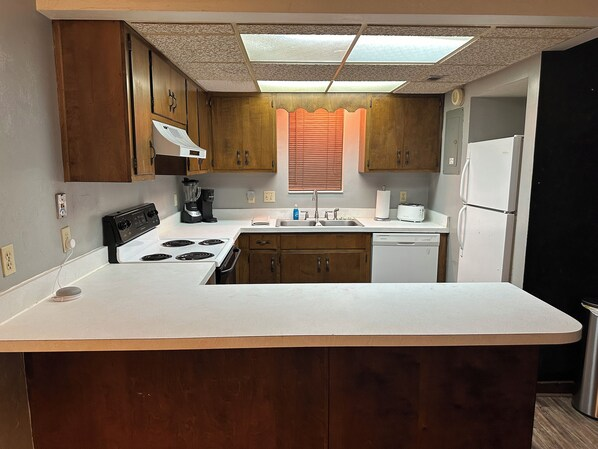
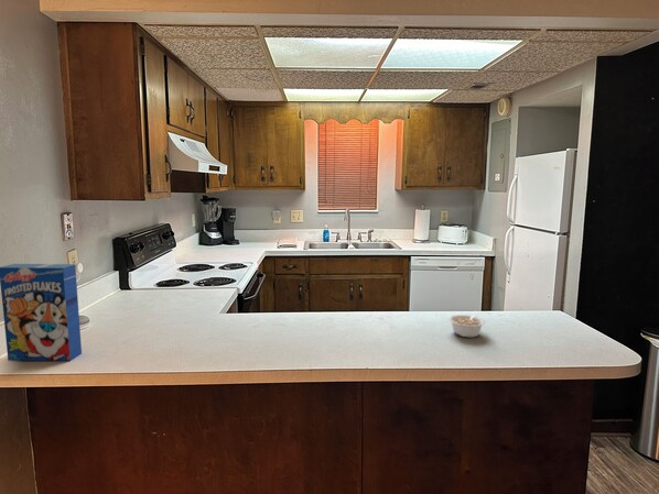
+ legume (465, 325)
+ cereal box (42, 311)
